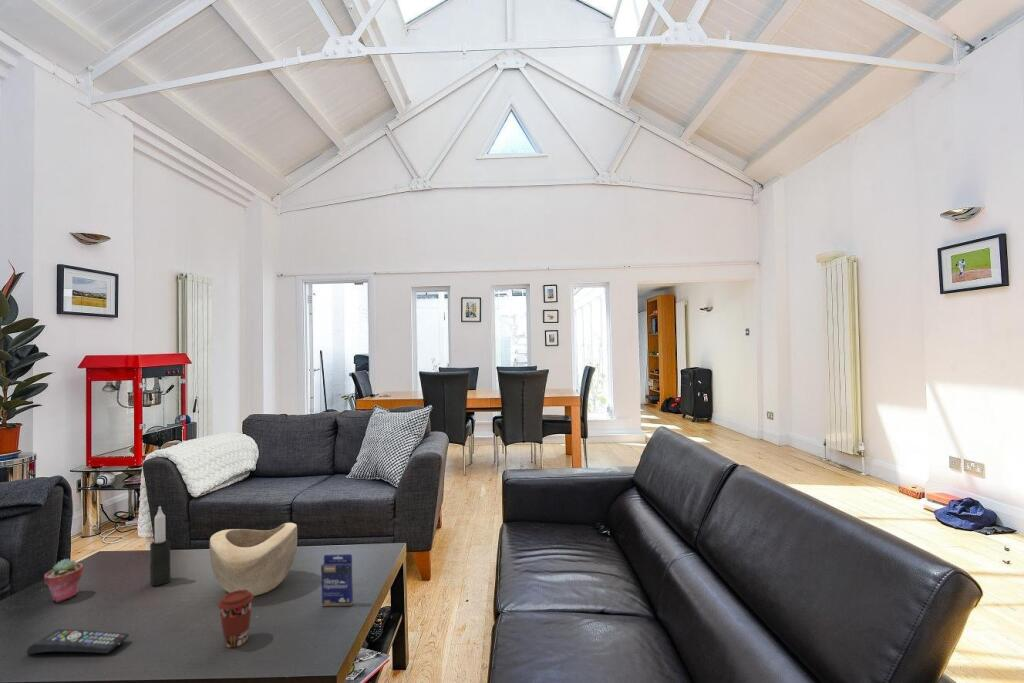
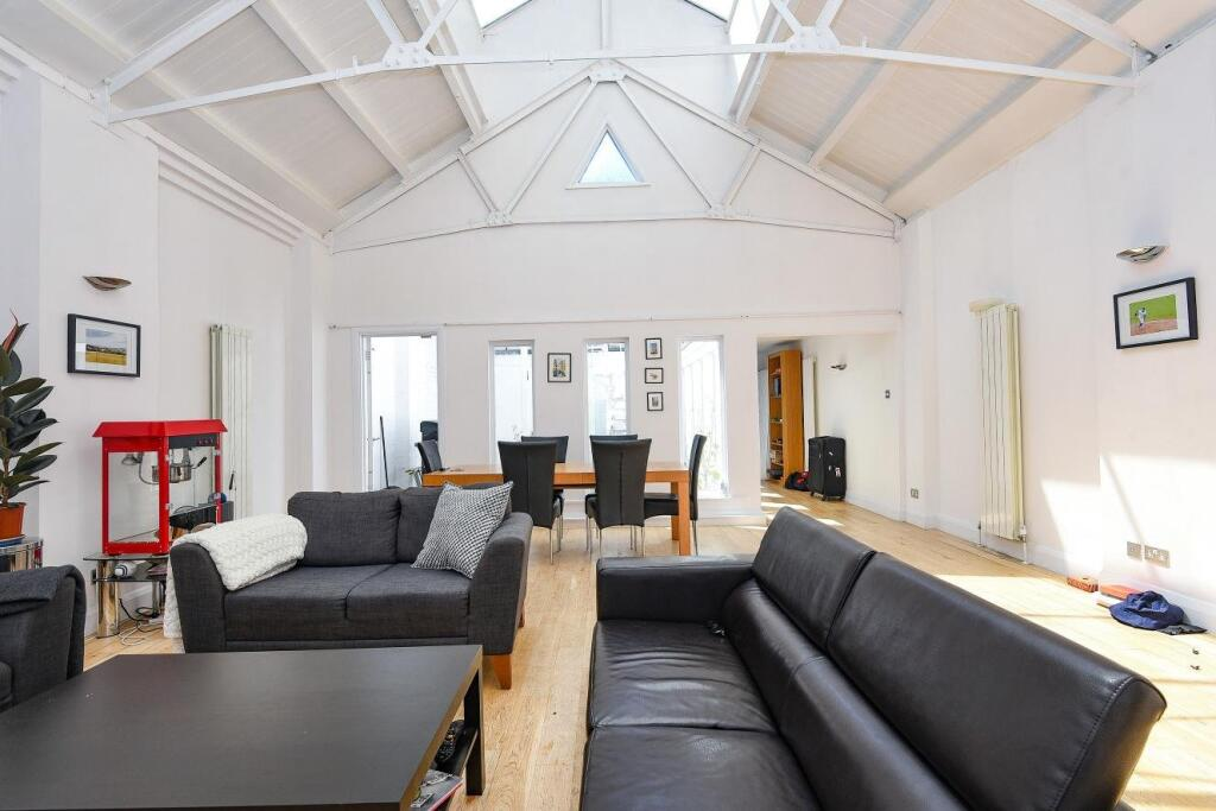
- decorative bowl (255, 557)
- candle (160, 544)
- coffee cup (236, 618)
- remote control (78, 641)
- potted succulent (64, 577)
- small box (337, 580)
